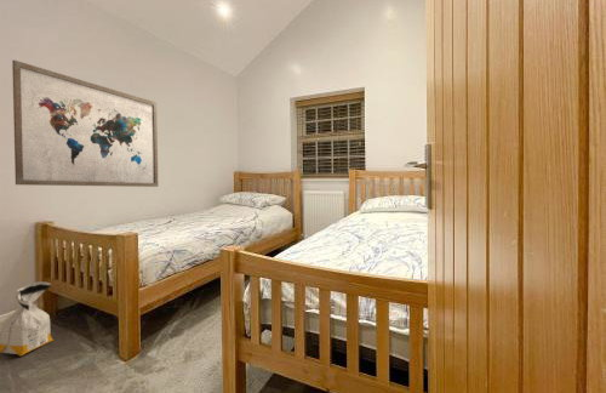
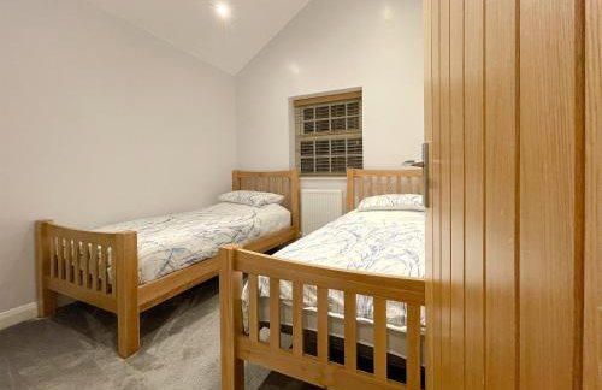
- bag (27, 314)
- wall art (99, 136)
